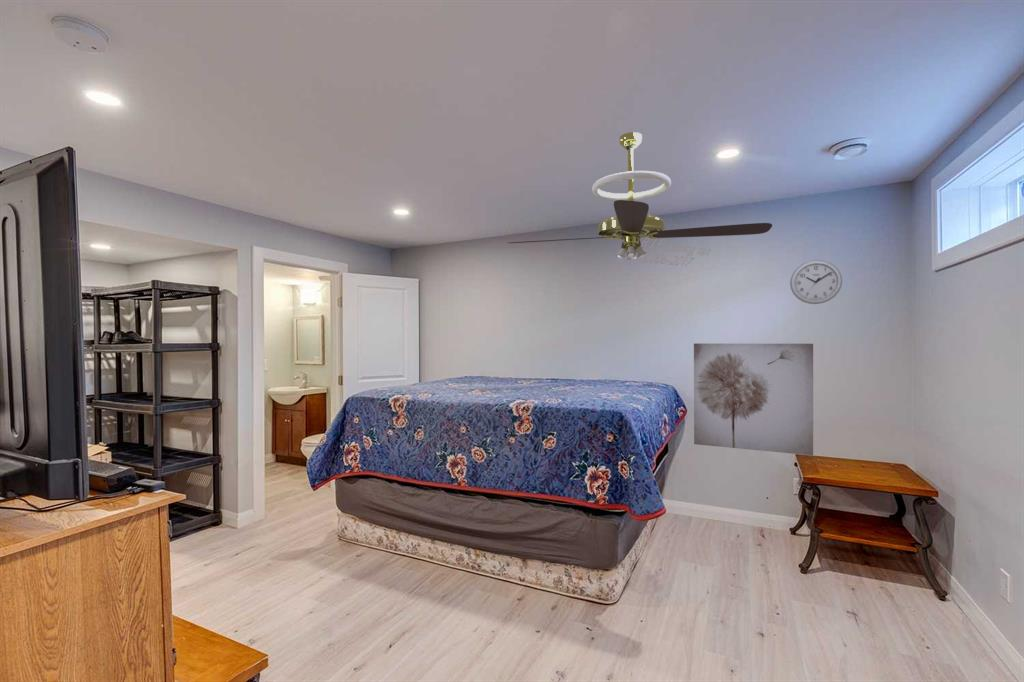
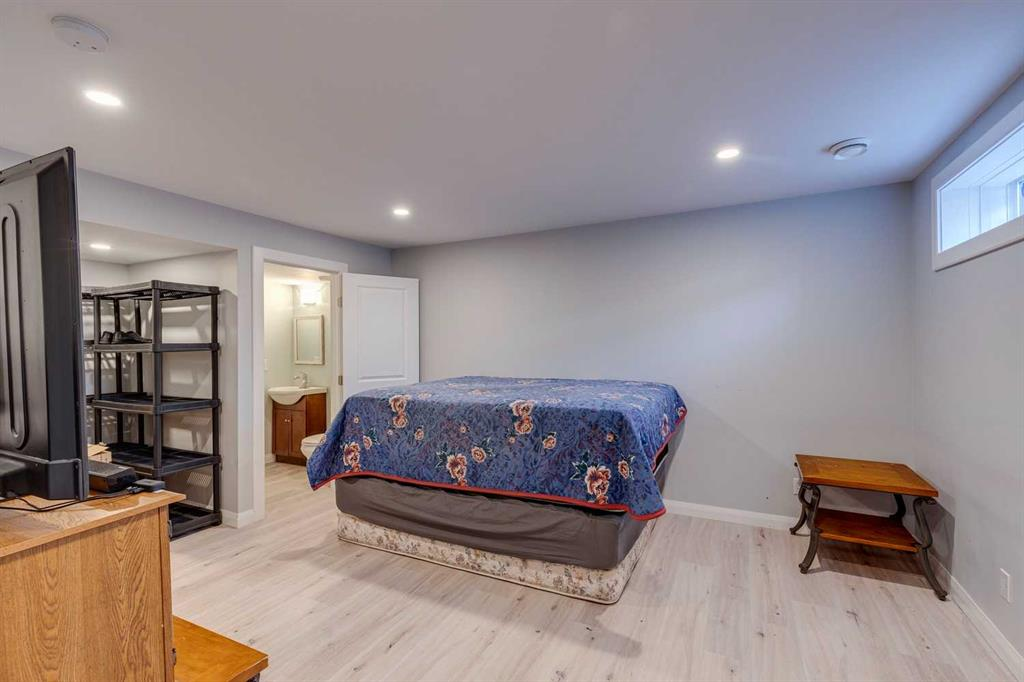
- wall clock (815, 282)
- wall art (750, 396)
- ceiling fan (630, 203)
